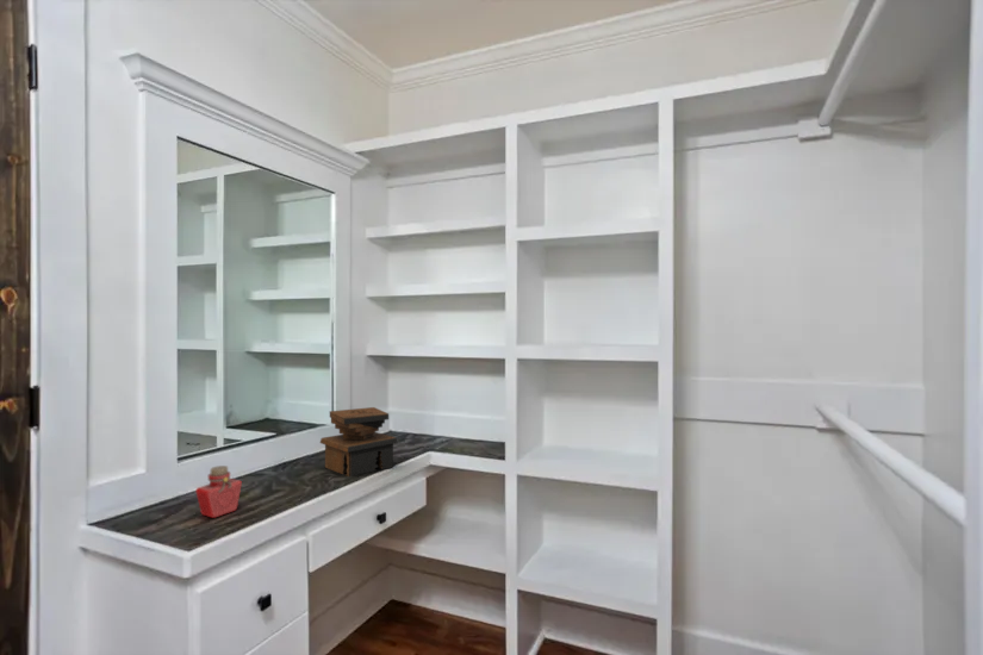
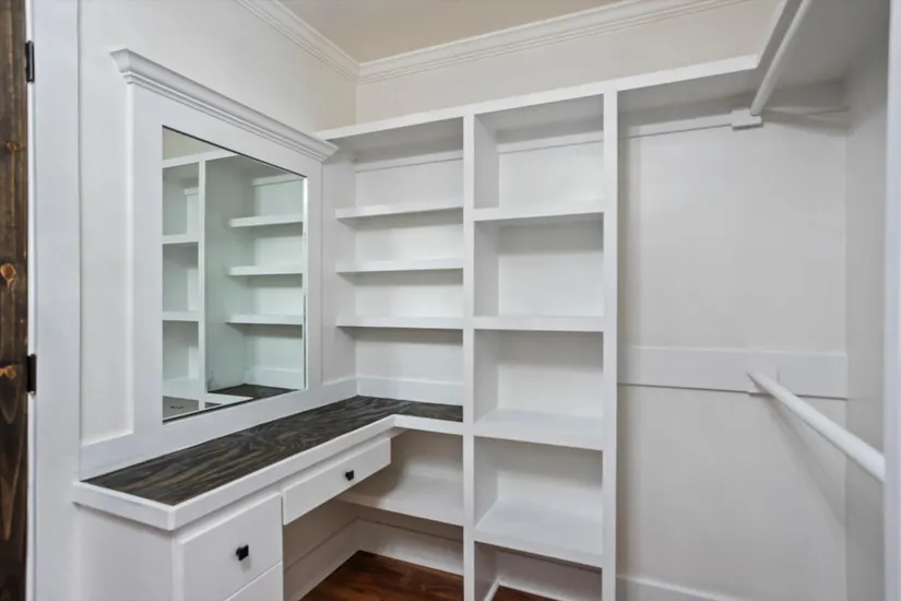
- jewelry box (359, 439)
- potion bottle (219, 489)
